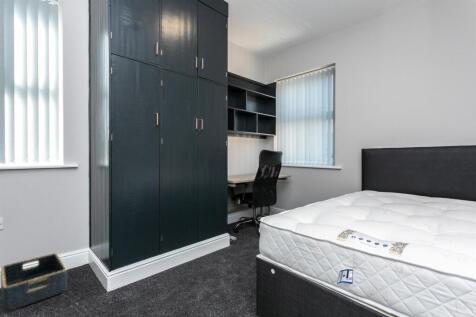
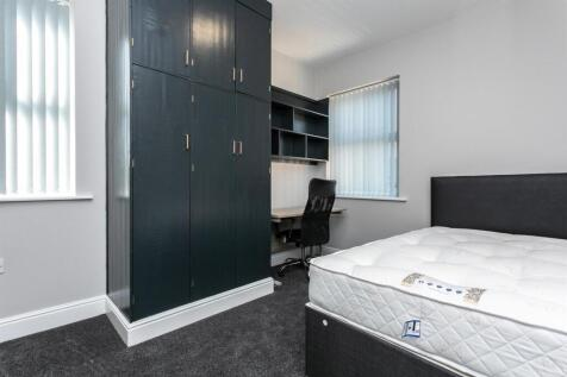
- basket (33, 278)
